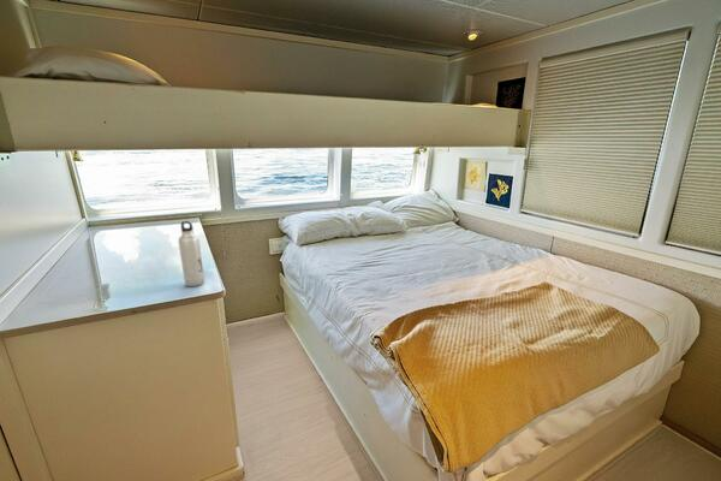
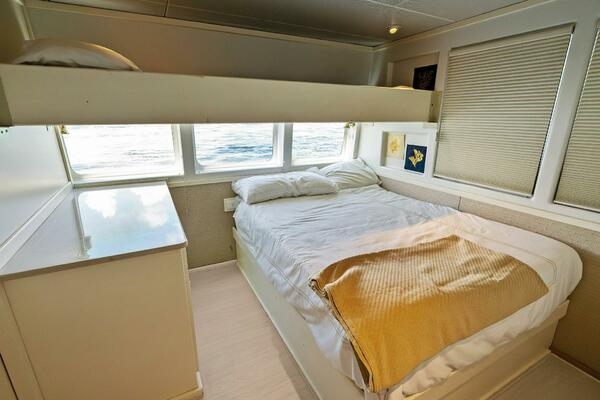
- water bottle (190, 253)
